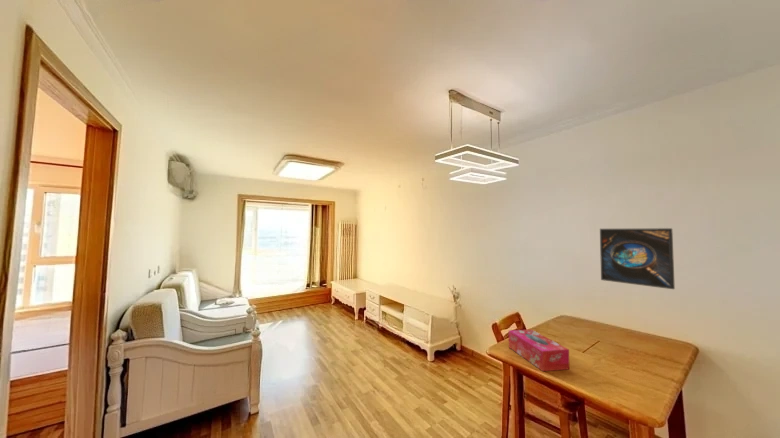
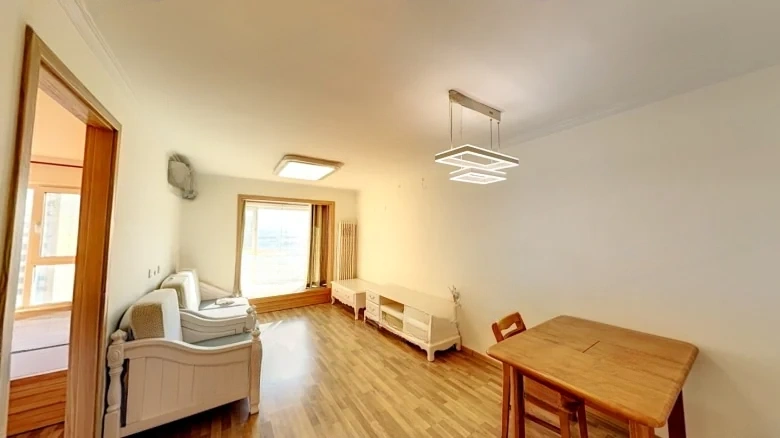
- tissue box (536, 348)
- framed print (633, 256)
